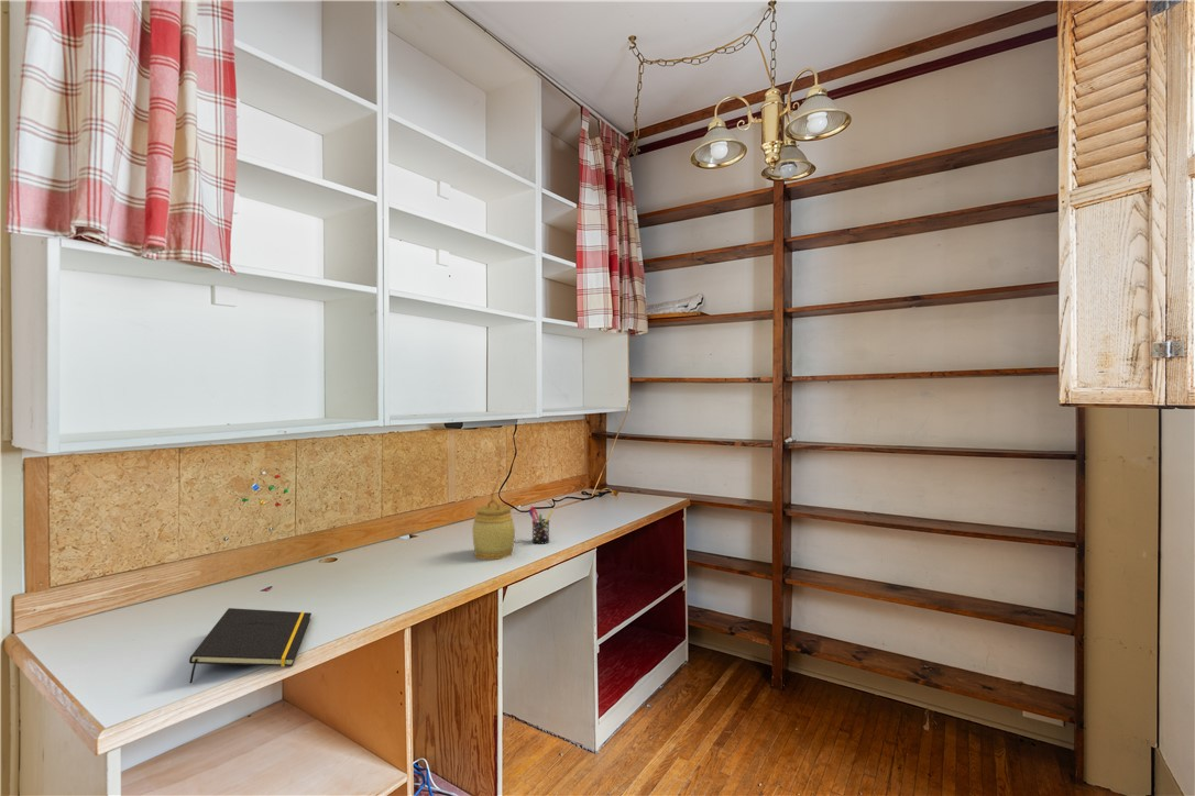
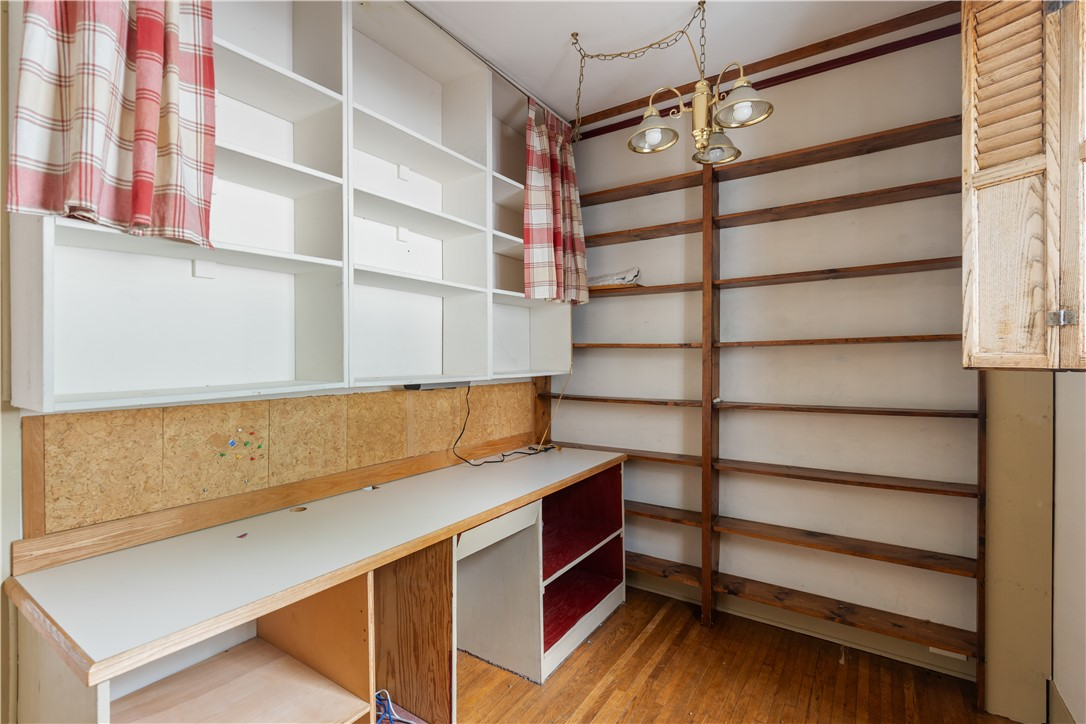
- notepad (257, 634)
- pen holder (539, 523)
- jar (493, 527)
